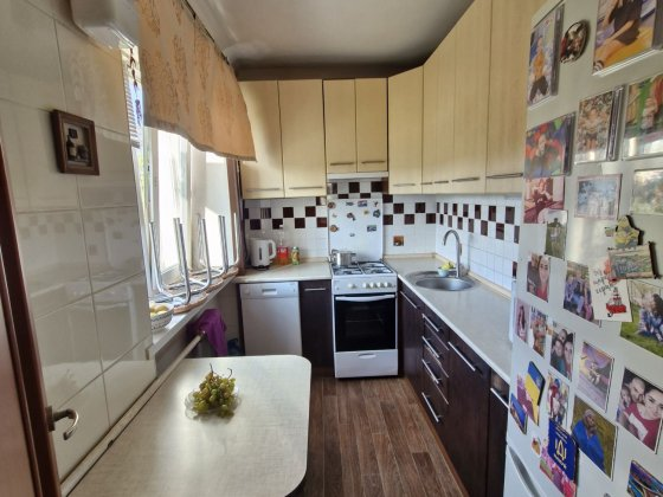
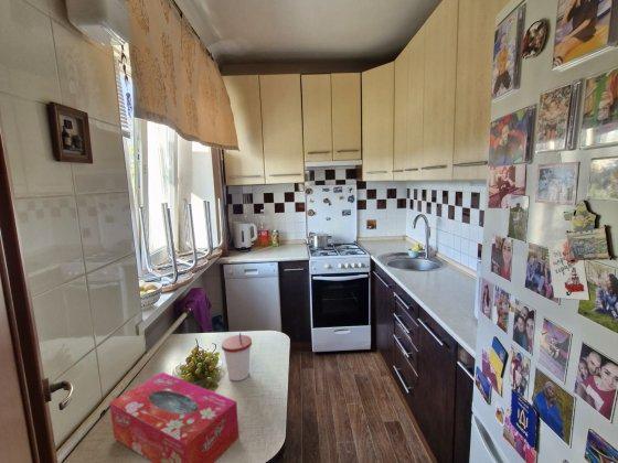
+ cup (237, 354)
+ tissue box (173, 419)
